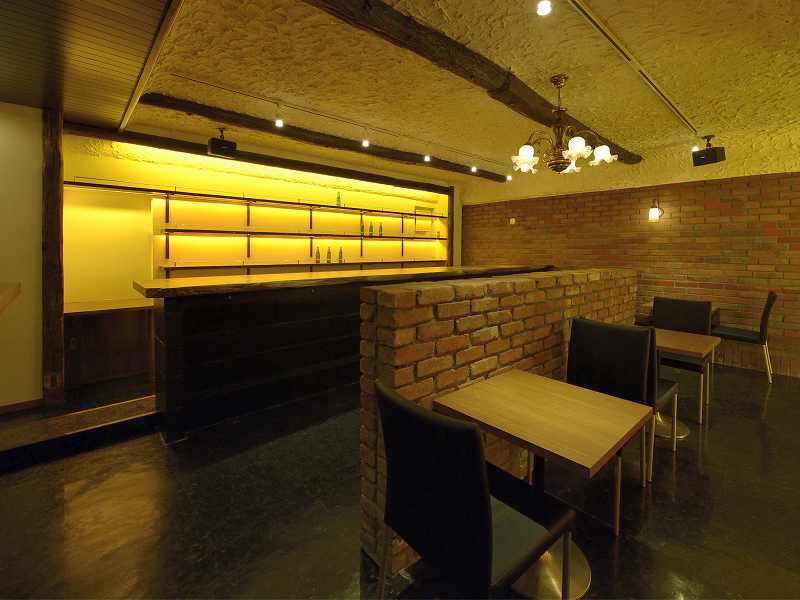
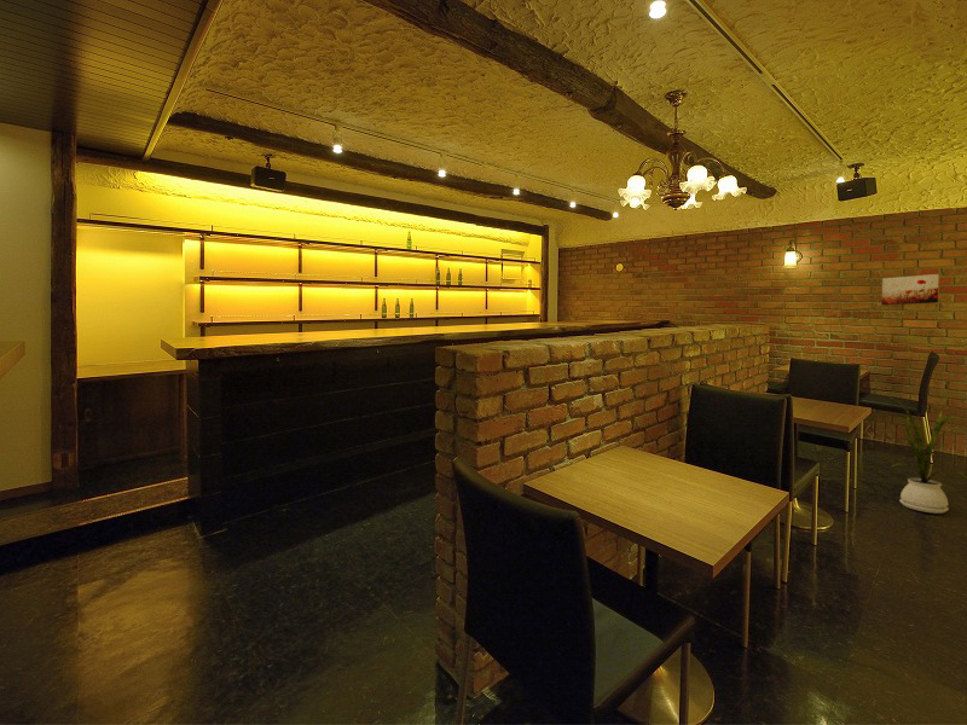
+ wall art (909, 290)
+ house plant (921, 453)
